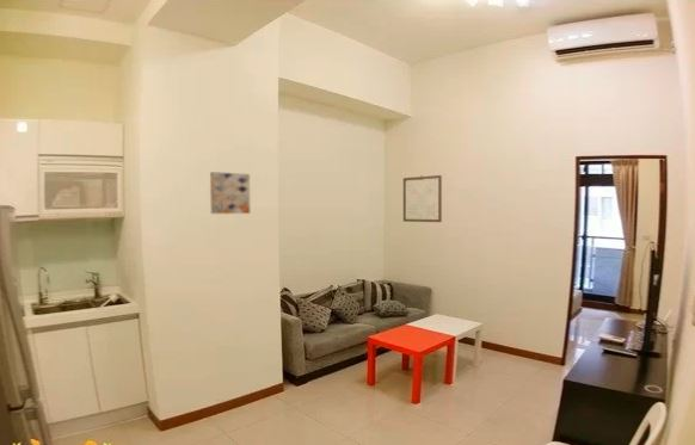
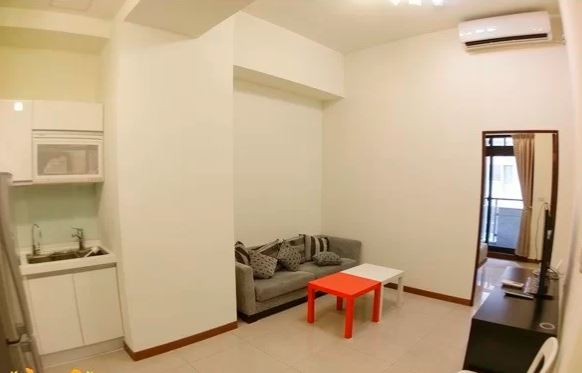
- wall art (230, 193)
- wall art (422, 197)
